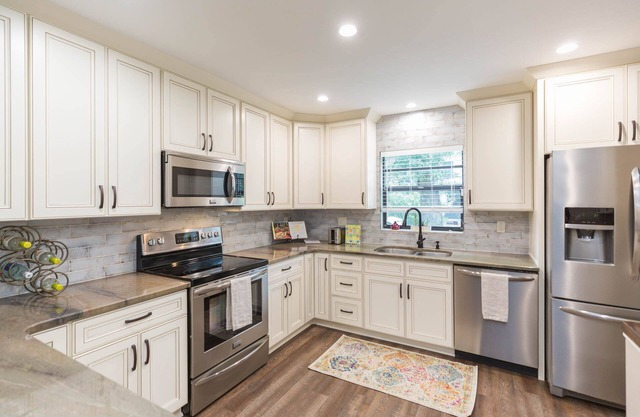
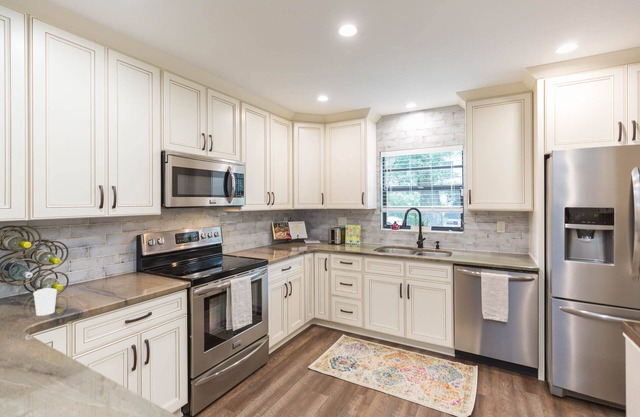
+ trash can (45, 300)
